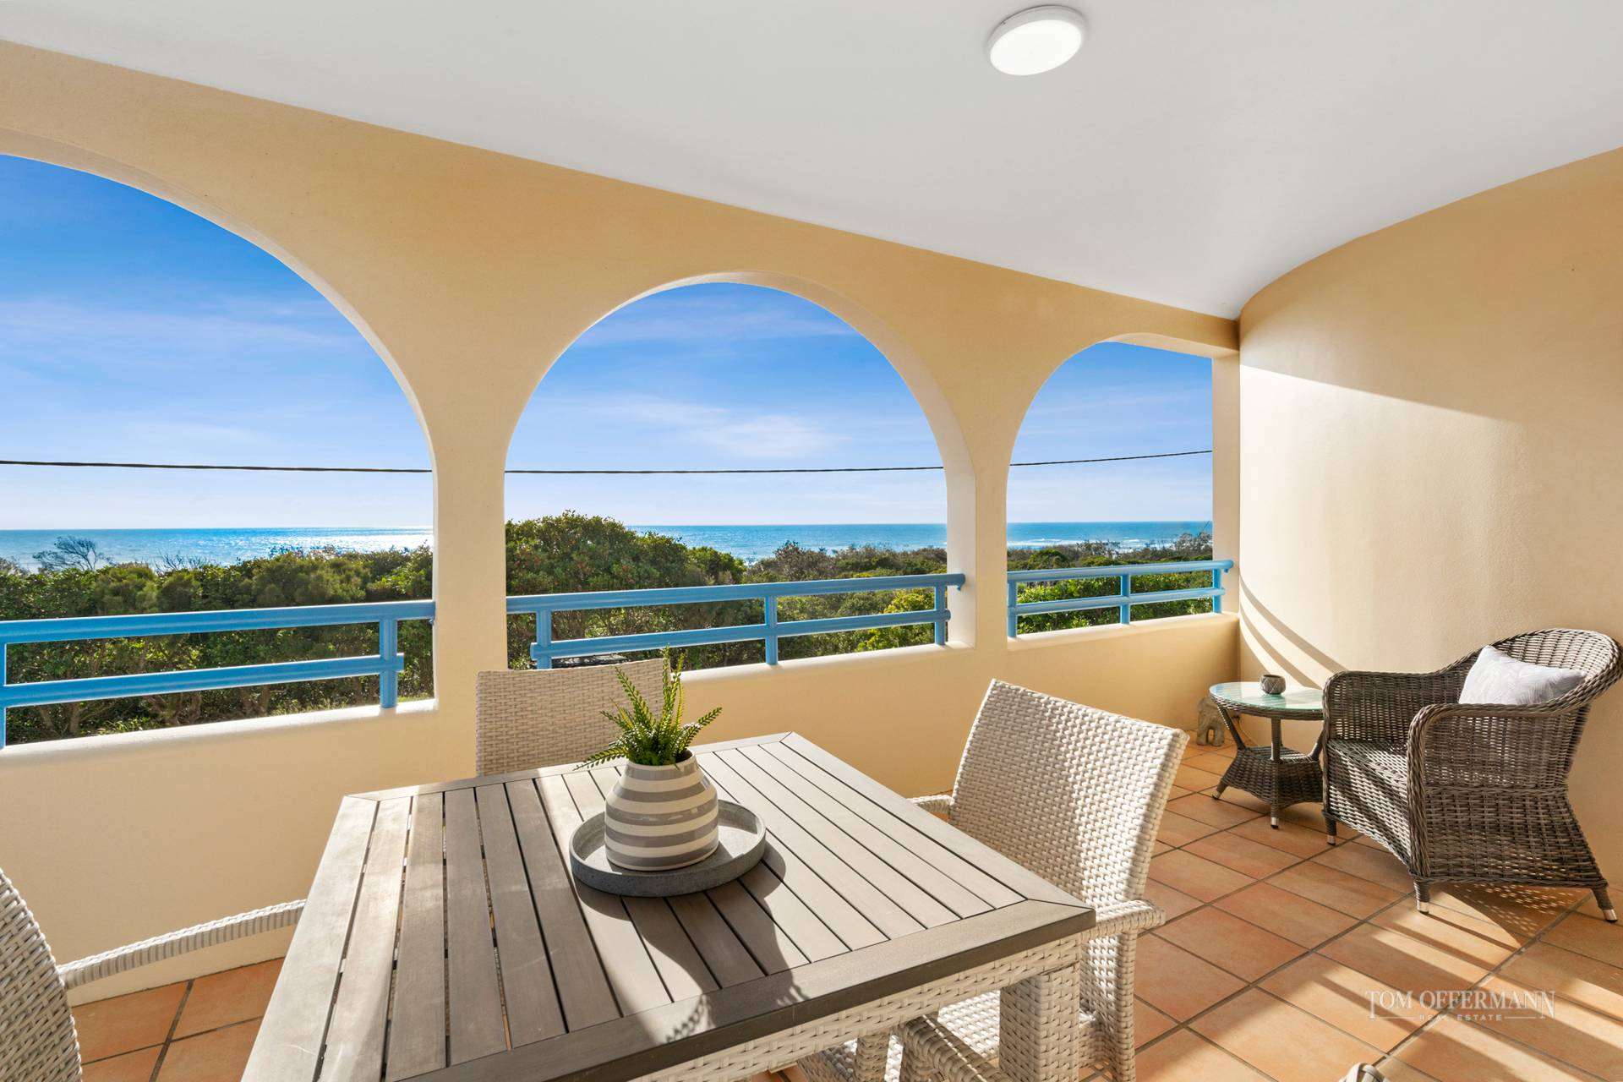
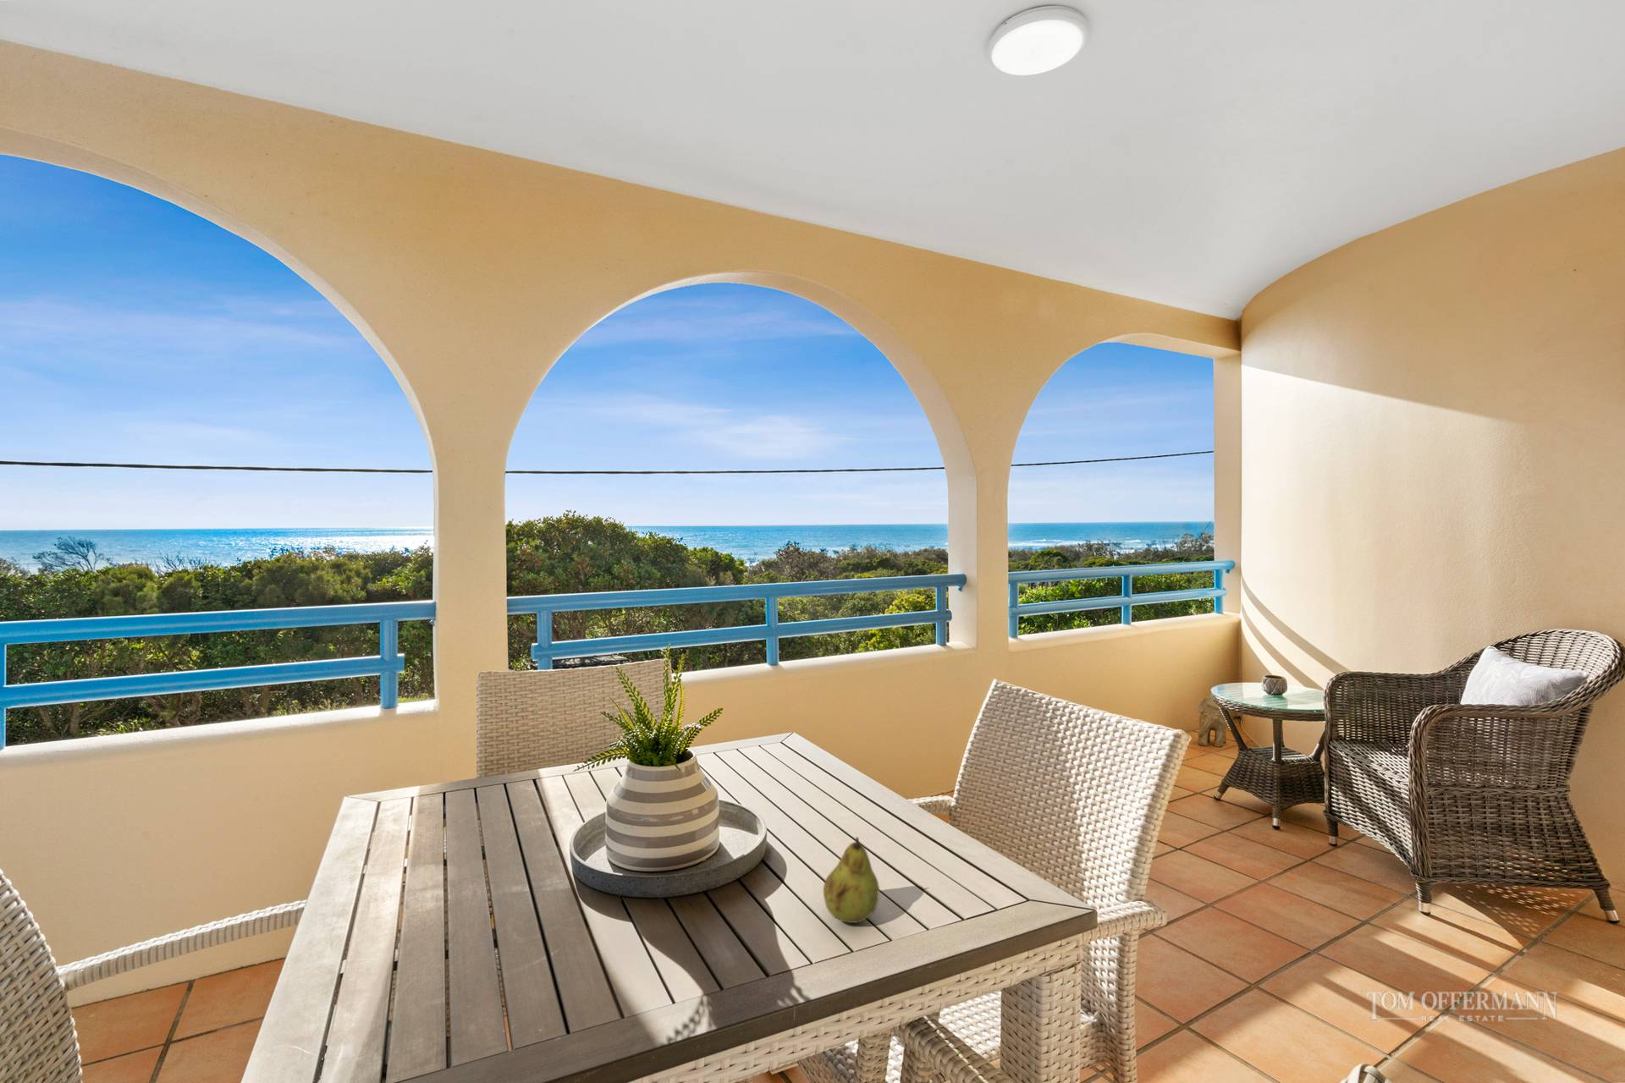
+ fruit (851, 875)
